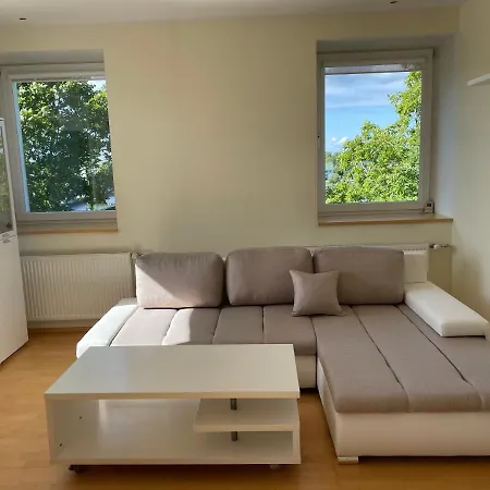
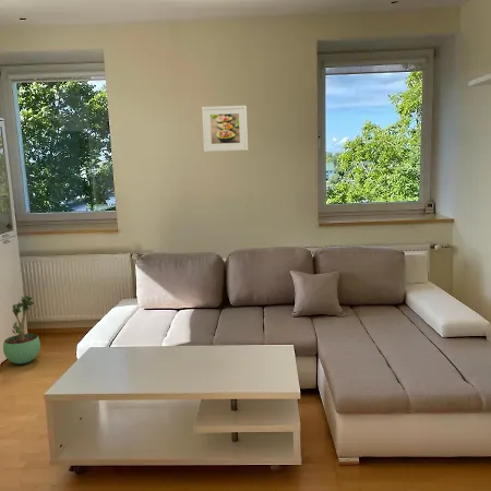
+ potted plant (21, 328)
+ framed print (225, 129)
